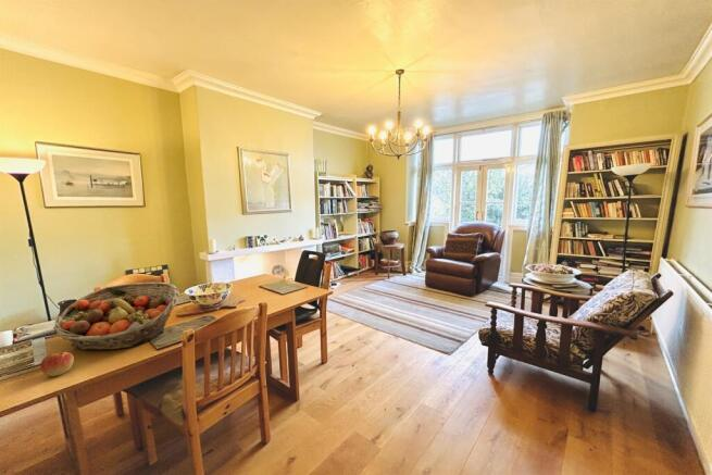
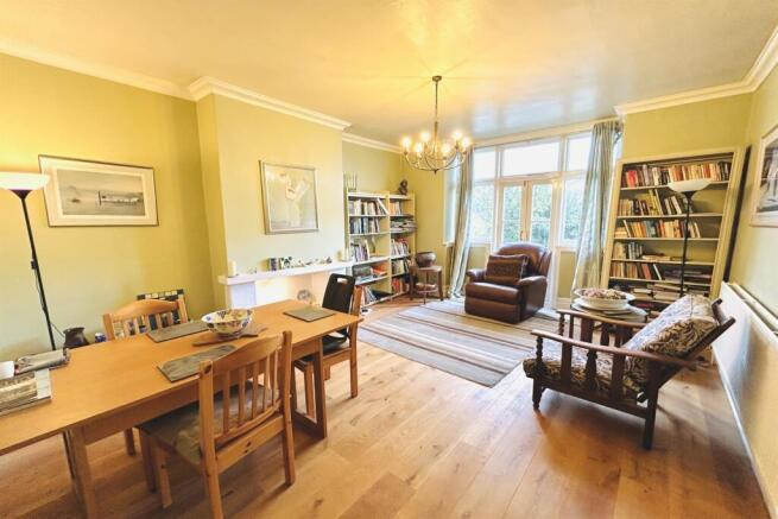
- fruit basket (123, 314)
- apple (57, 362)
